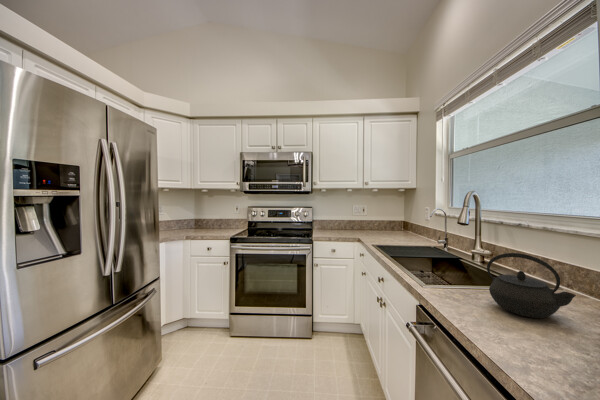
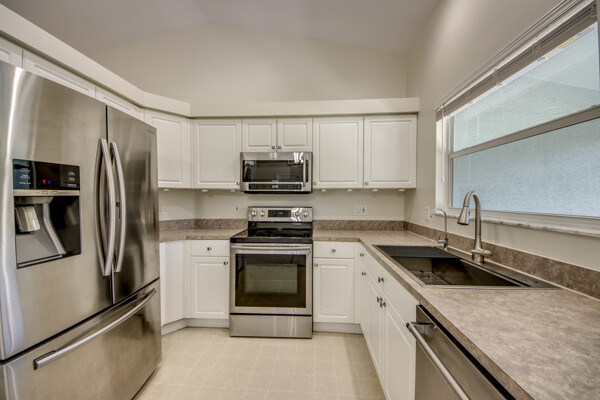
- kettle (526, 283)
